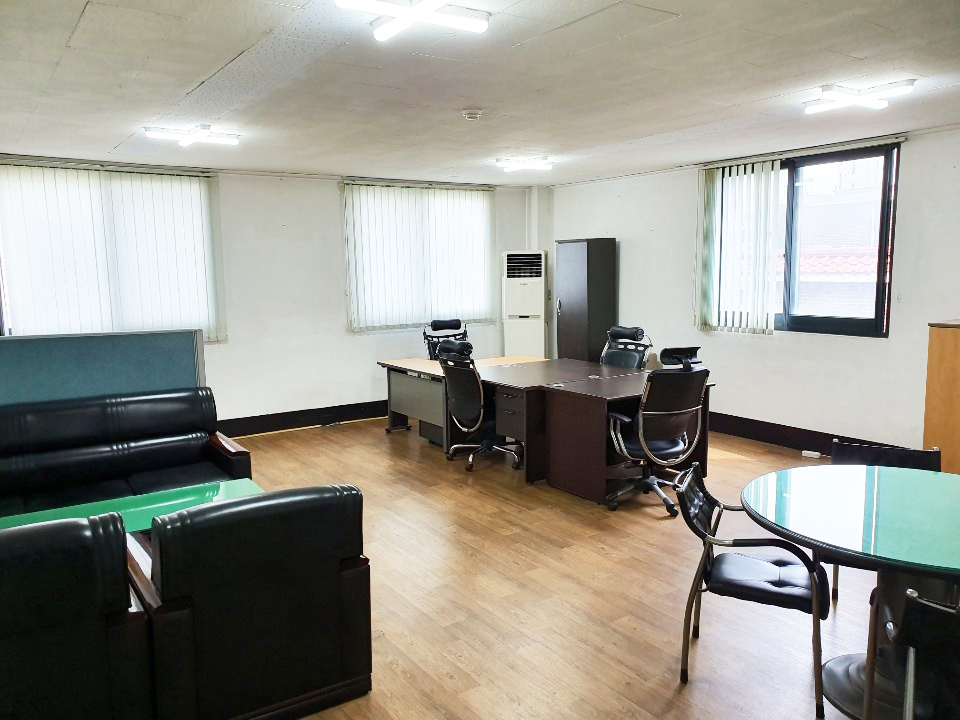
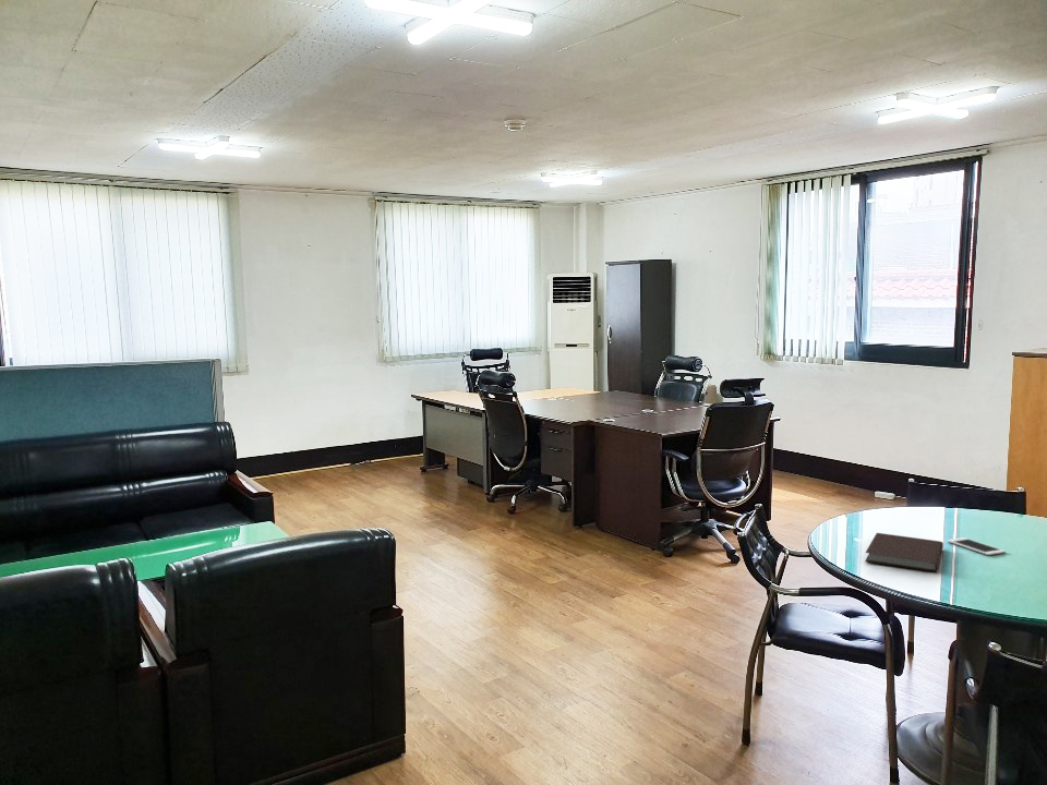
+ cell phone (975, 545)
+ notebook (904, 551)
